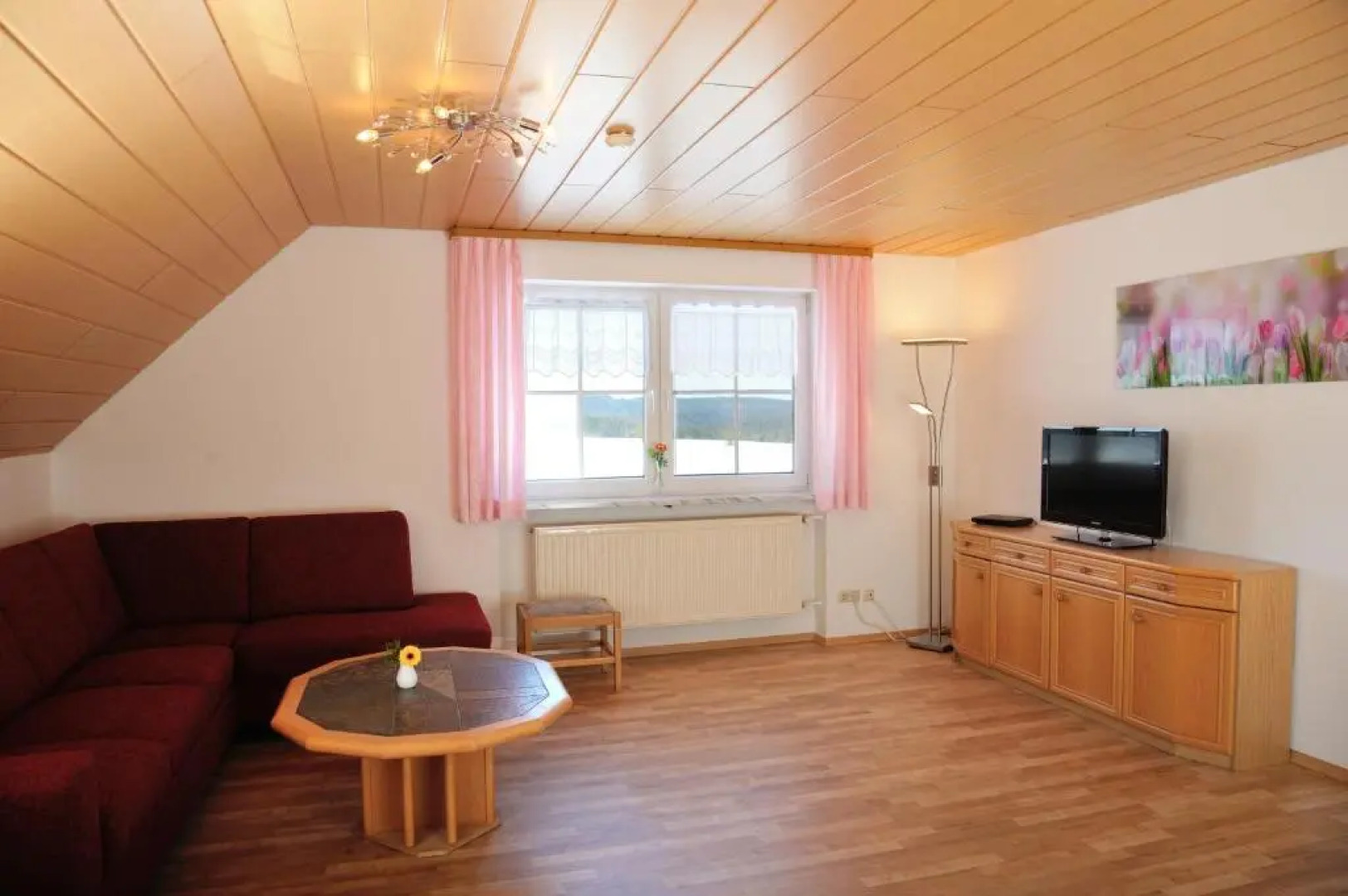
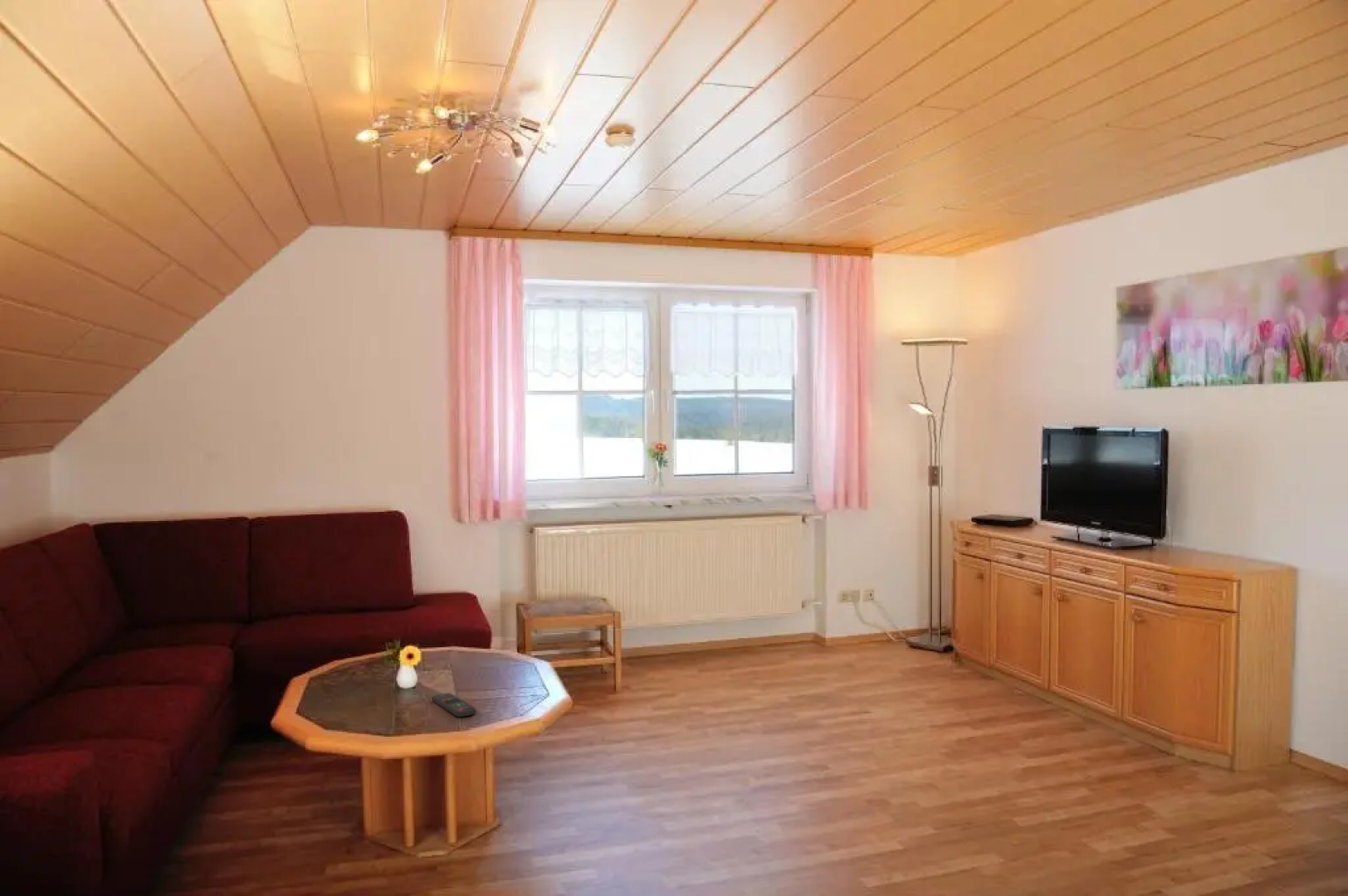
+ remote control (453, 704)
